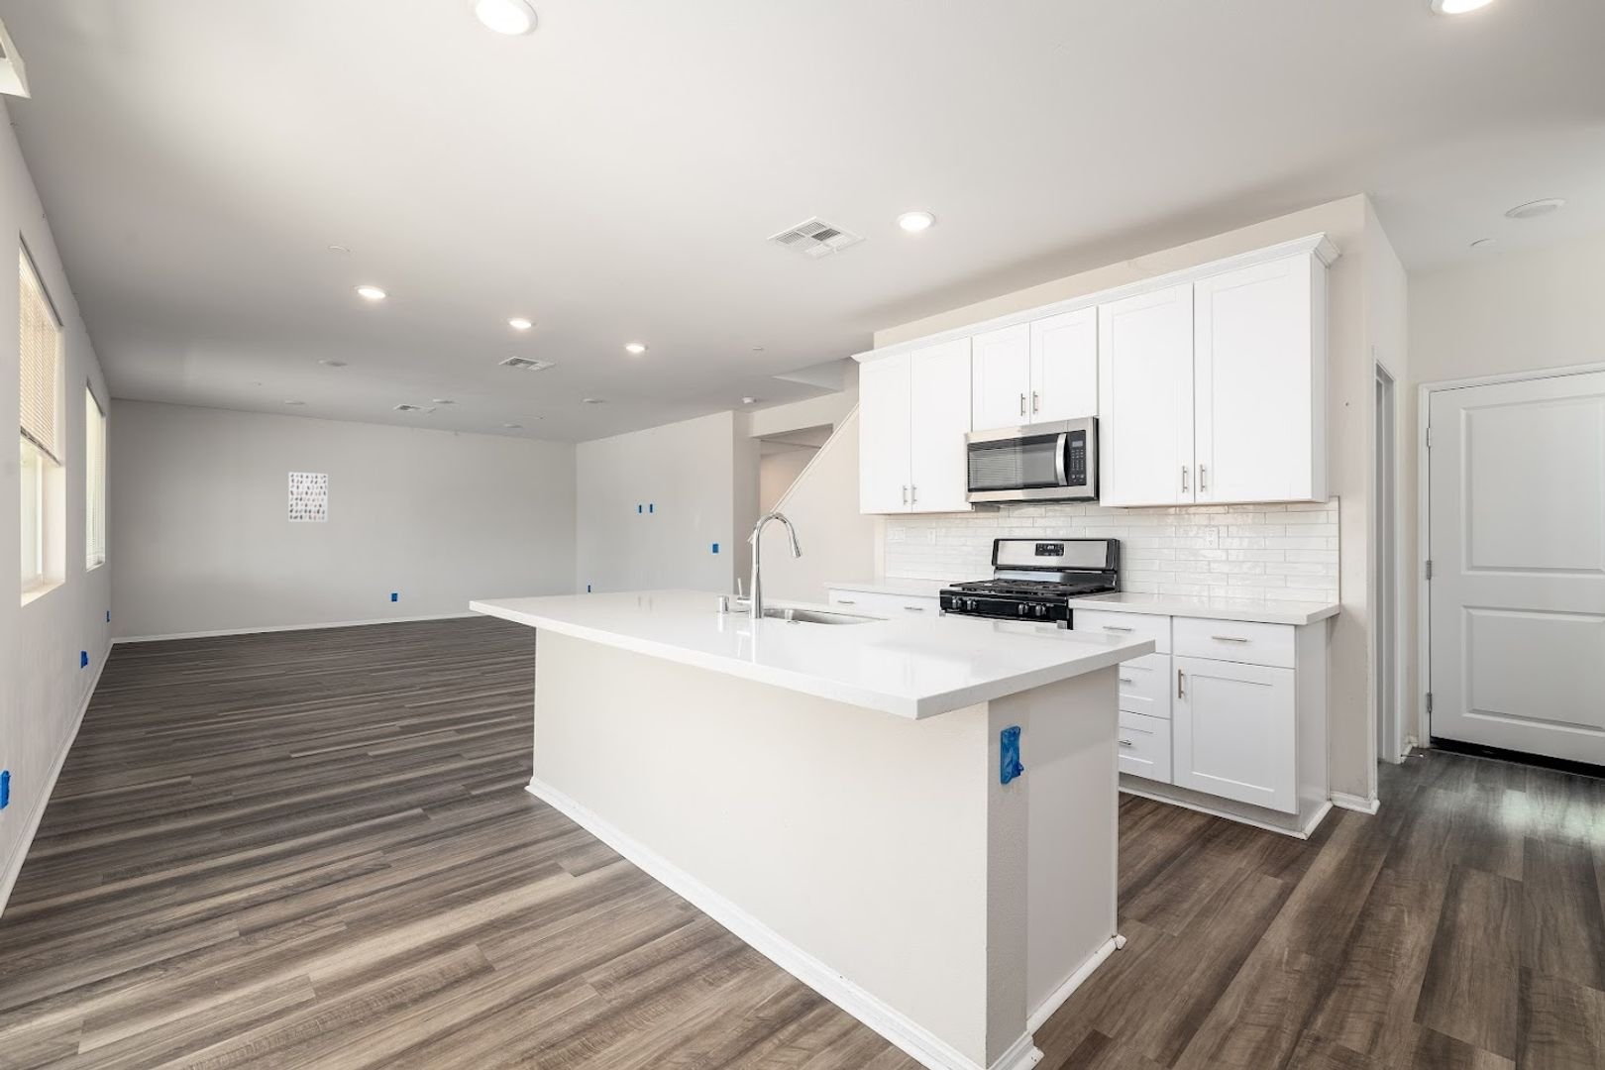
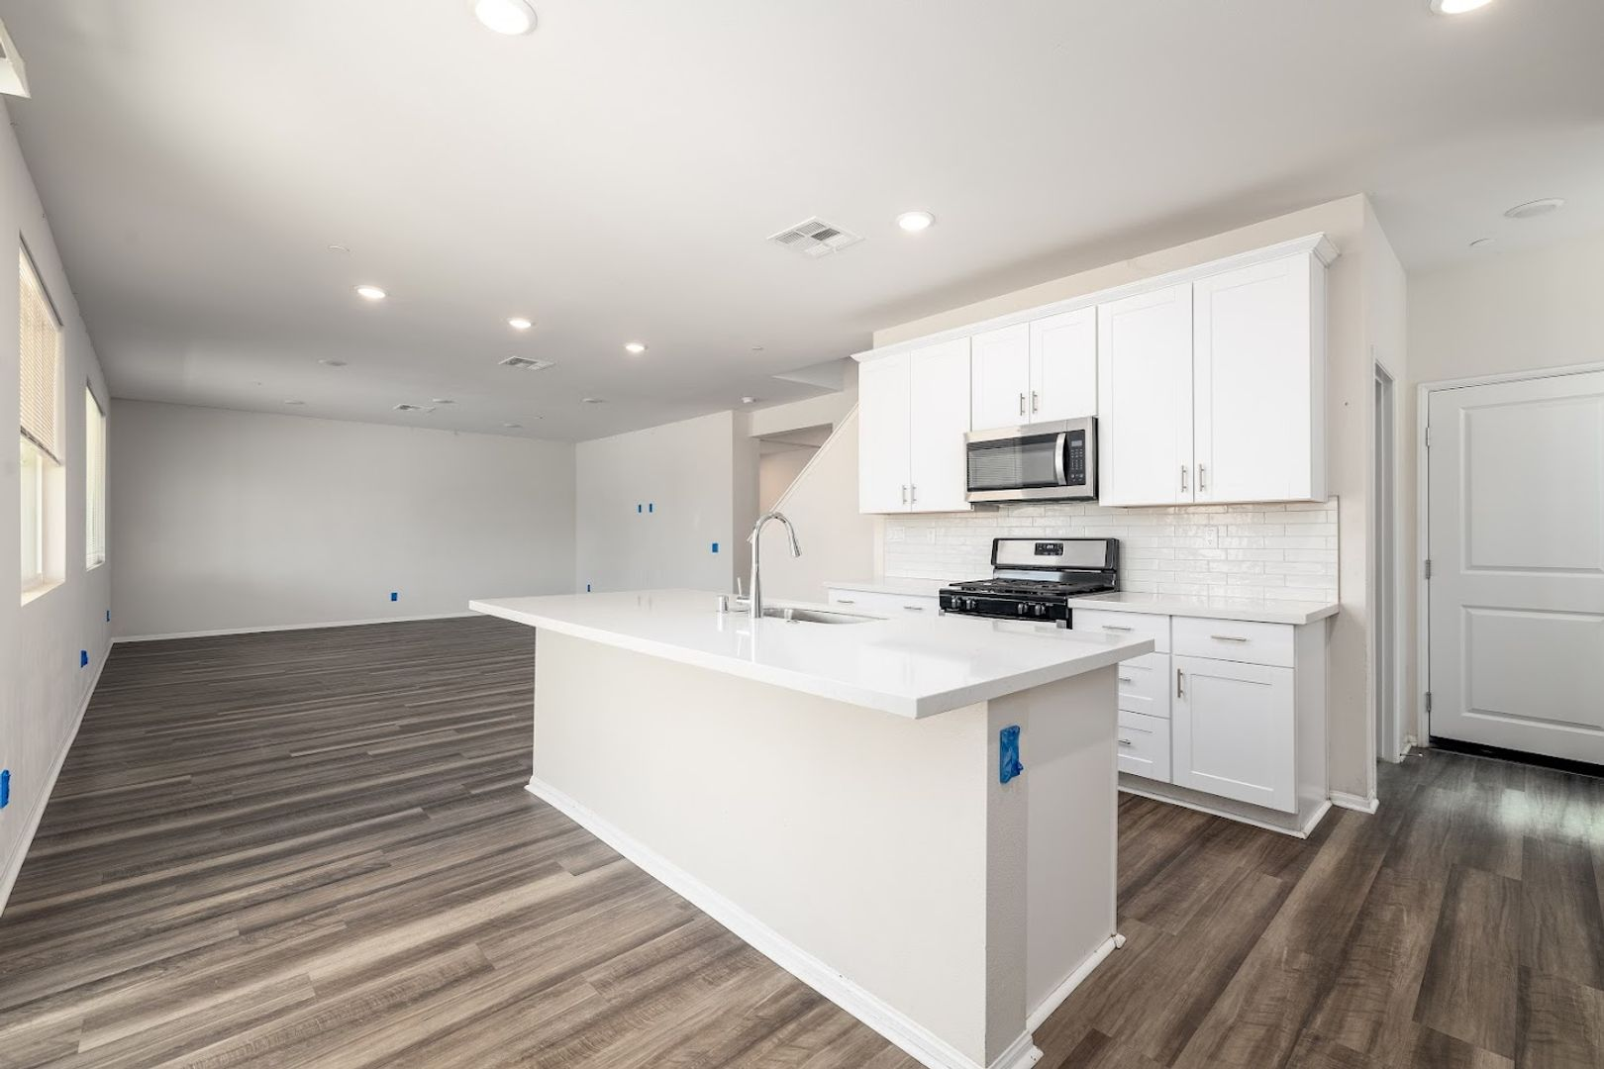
- wall art (308, 497)
